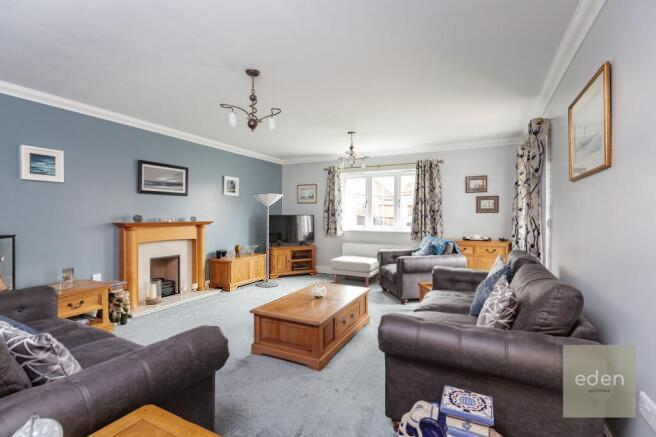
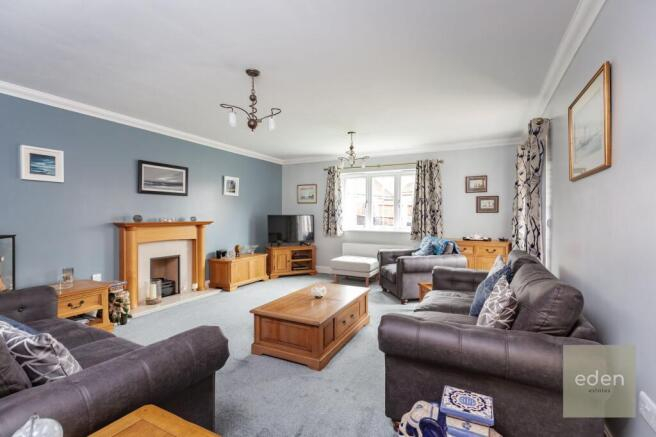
- floor lamp (267, 239)
